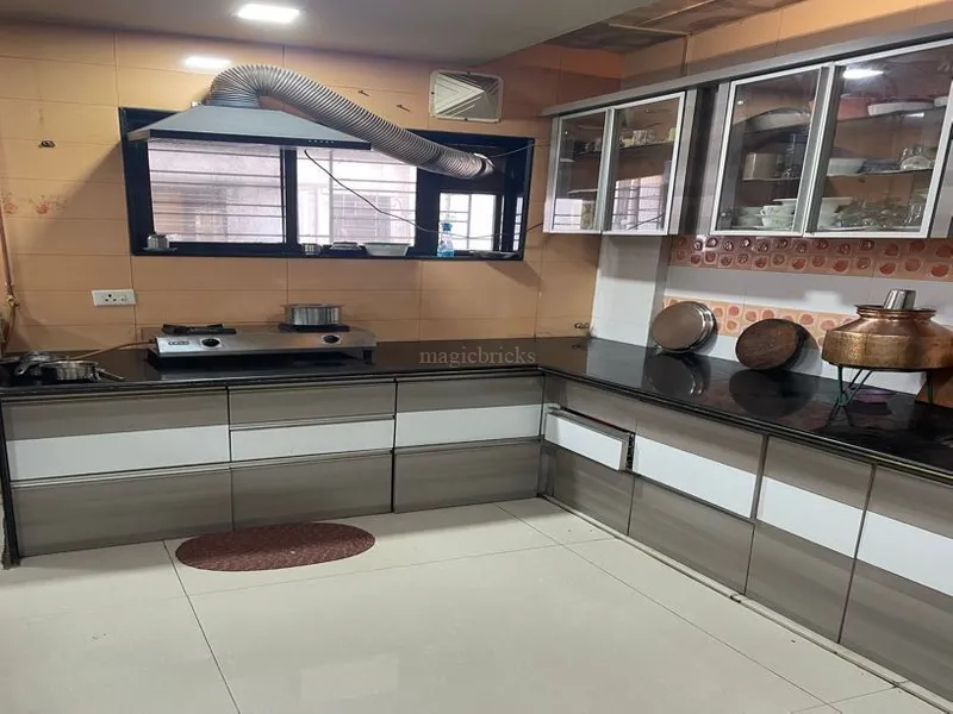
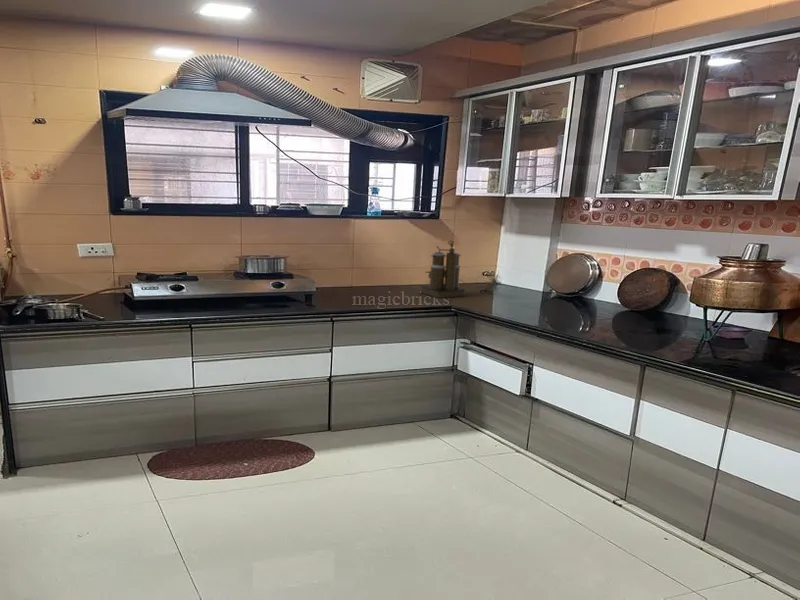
+ coffee maker (444, 266)
